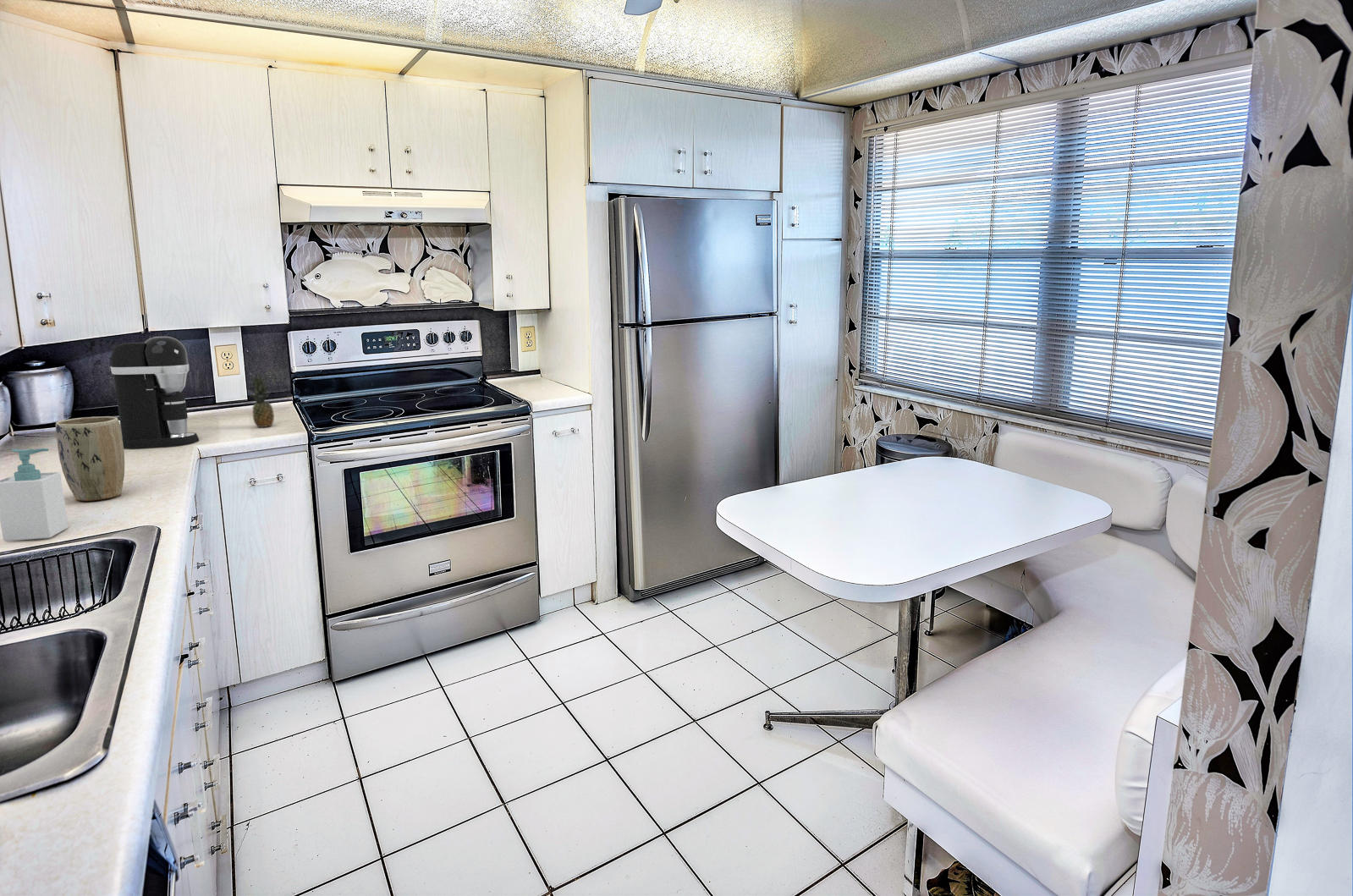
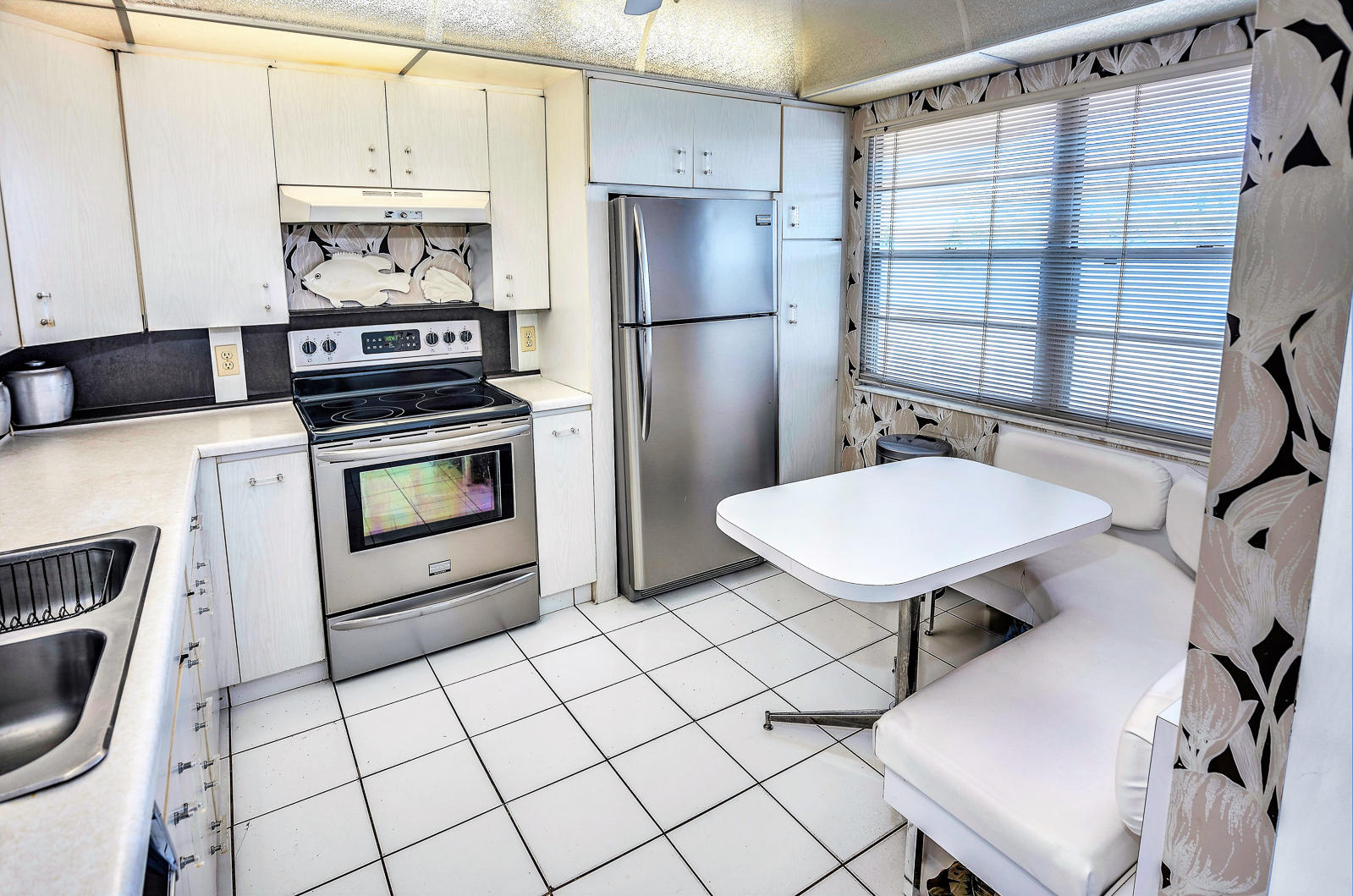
- plant pot (92, 459)
- coffee maker (153, 390)
- soap bottle (30, 492)
- fruit (261, 399)
